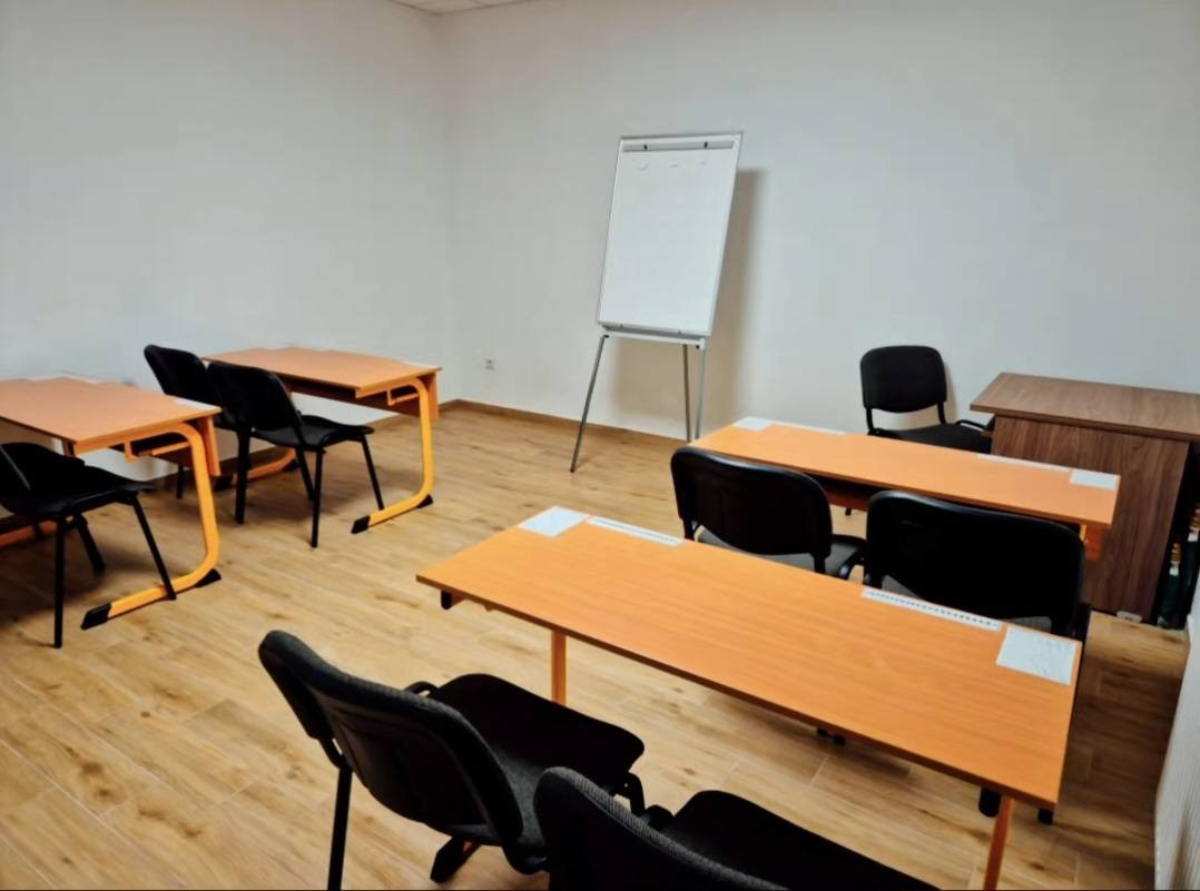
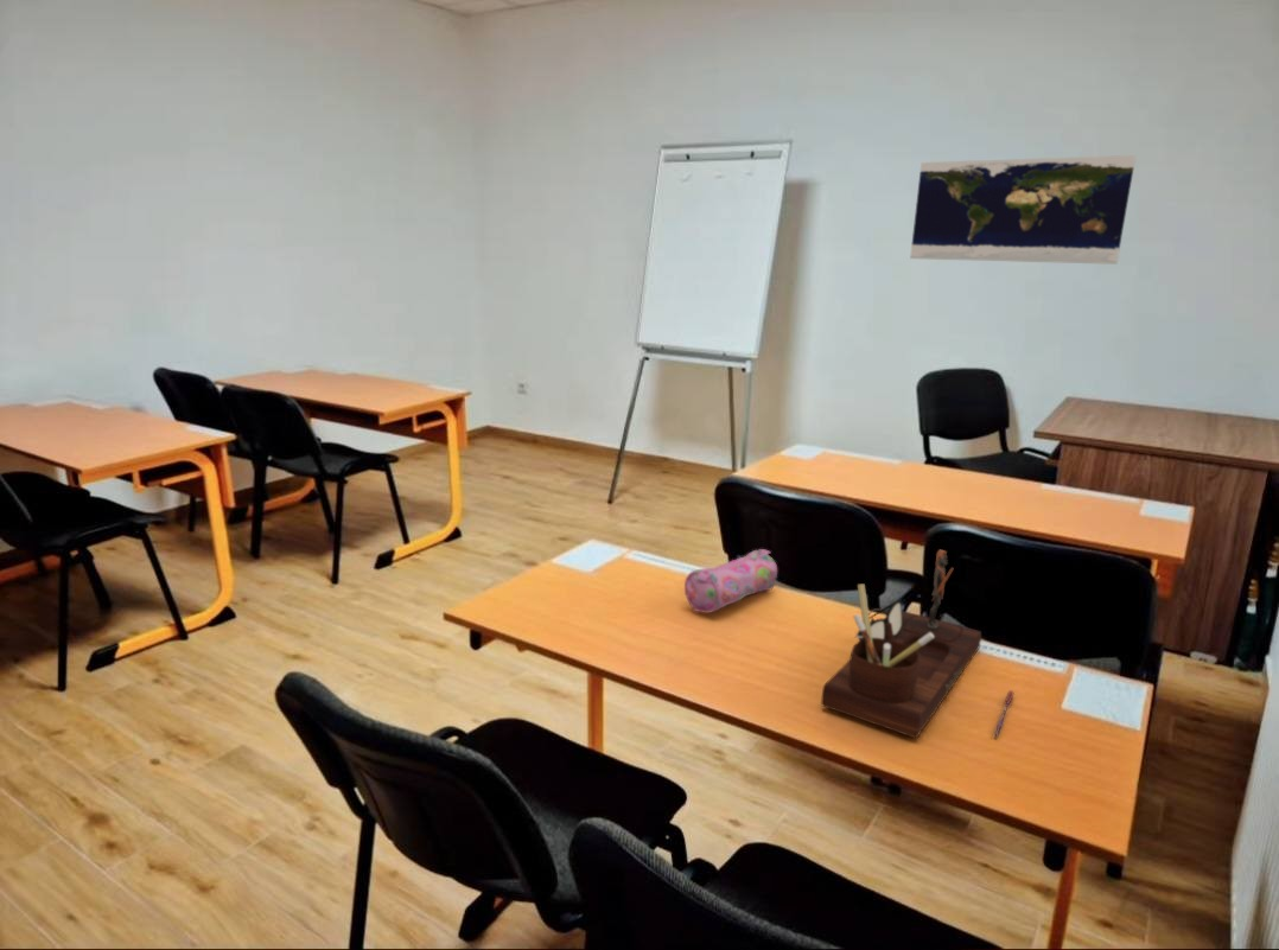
+ map (1014, 210)
+ pen (1004, 712)
+ desk organizer (908, 627)
+ pencil case (732, 579)
